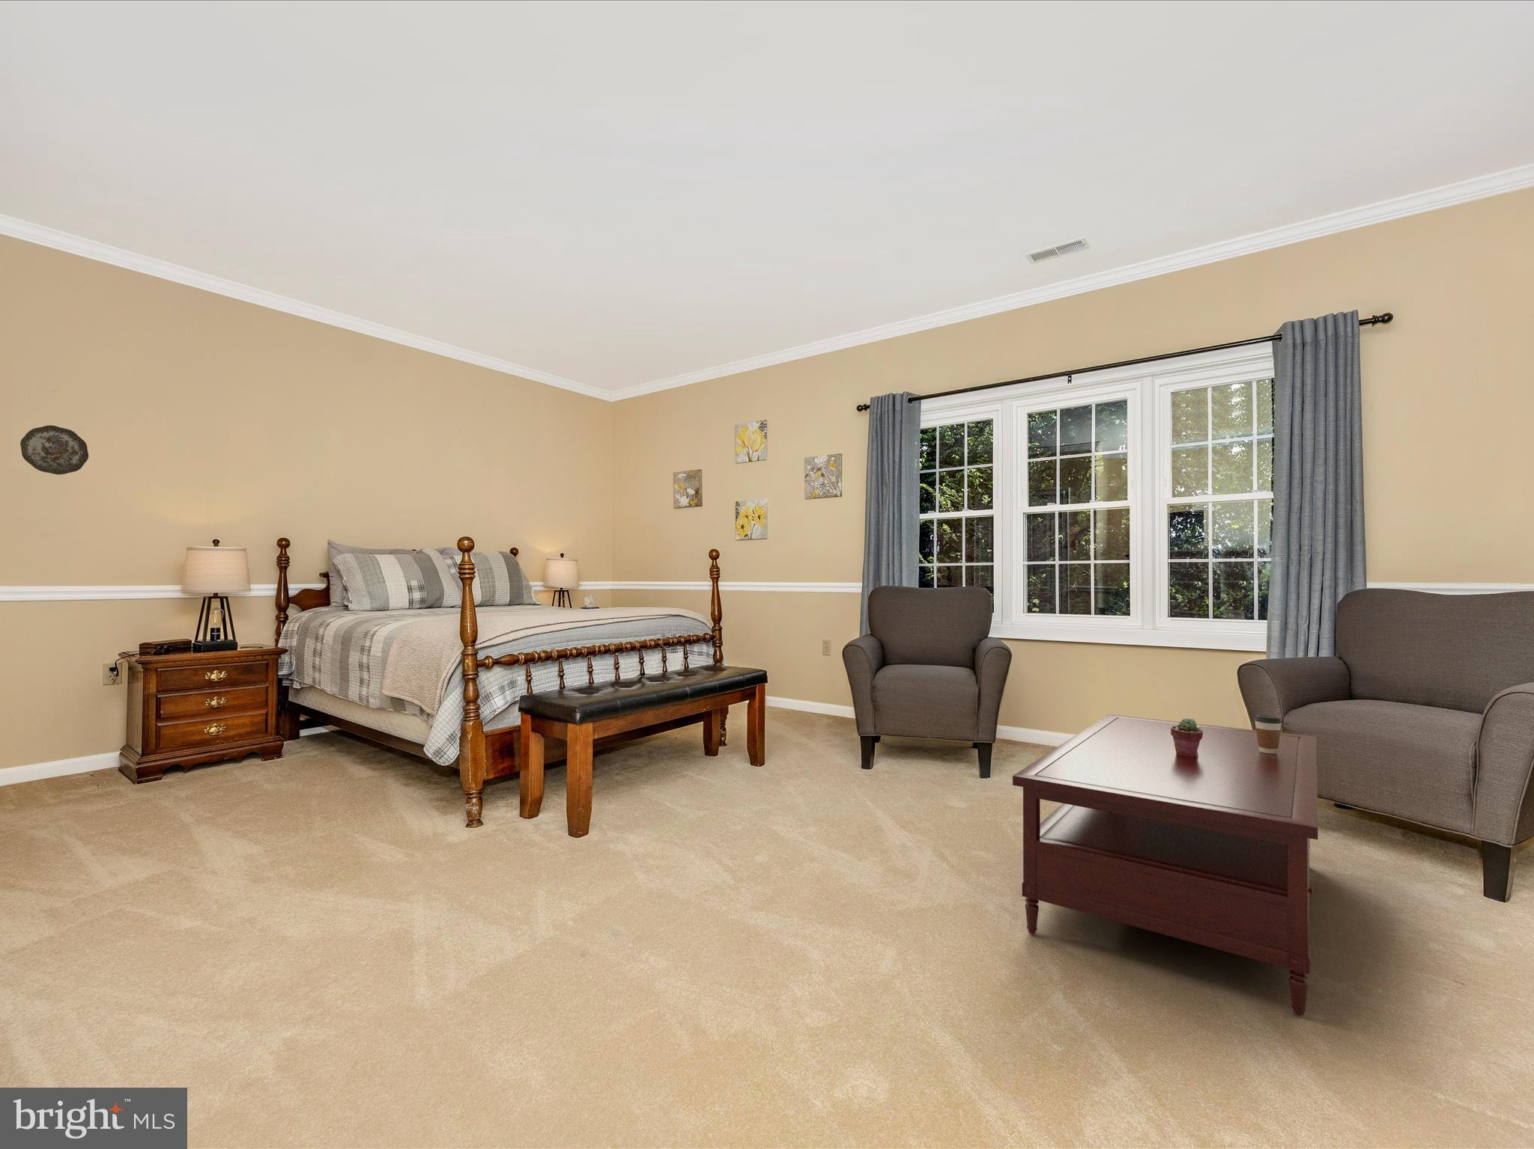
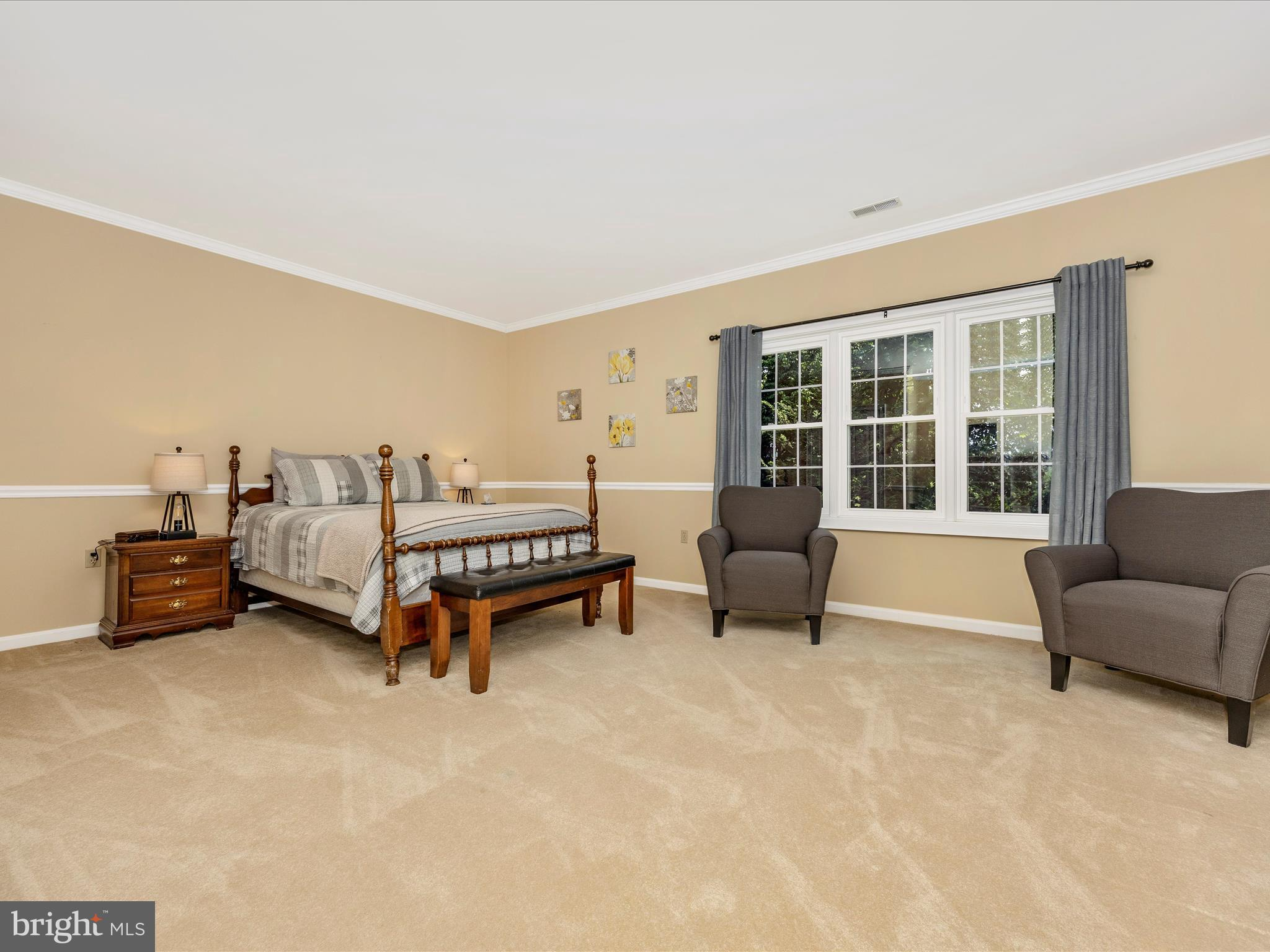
- decorative plate (54, 450)
- coffee table (1181, 824)
- potted succulent (1186, 735)
- coffee cup (1268, 733)
